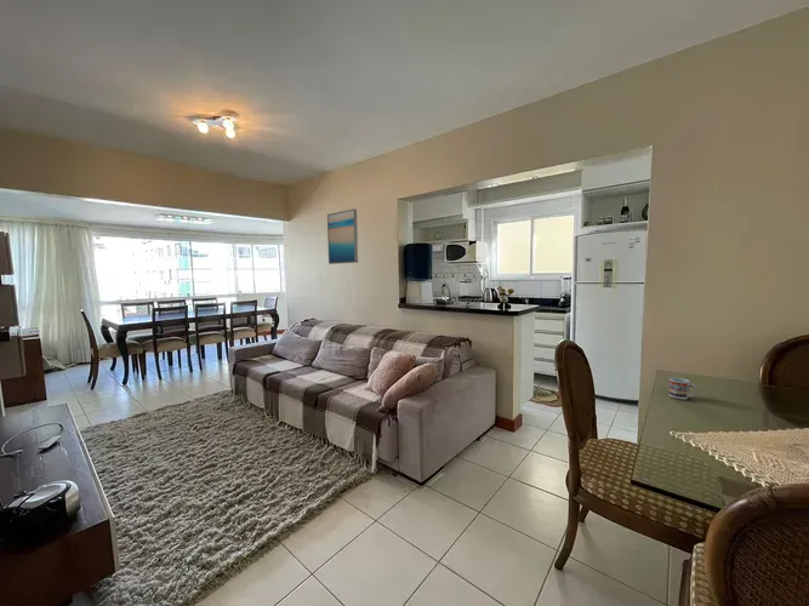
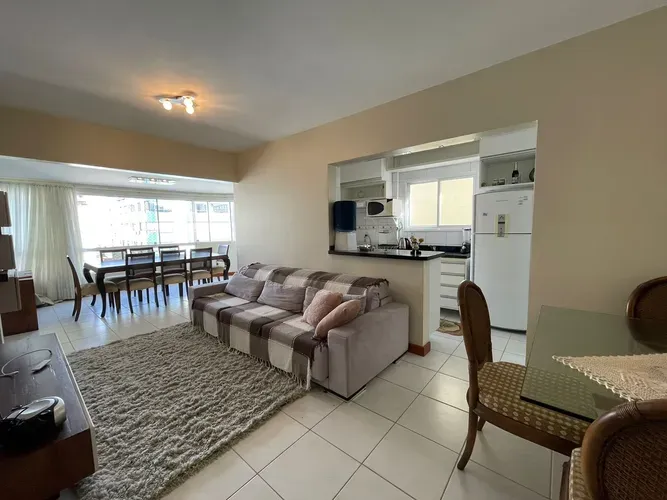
- wall art (342, 238)
- cup (682, 388)
